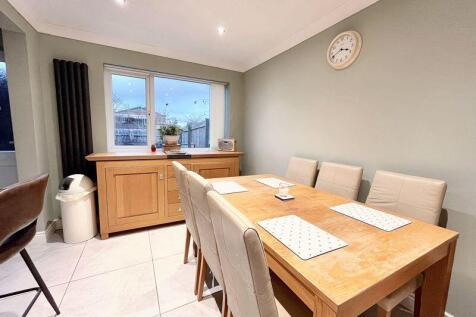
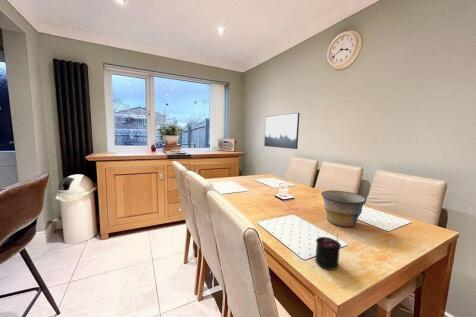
+ wall art (279, 131)
+ bowl (341, 208)
+ candle (327, 247)
